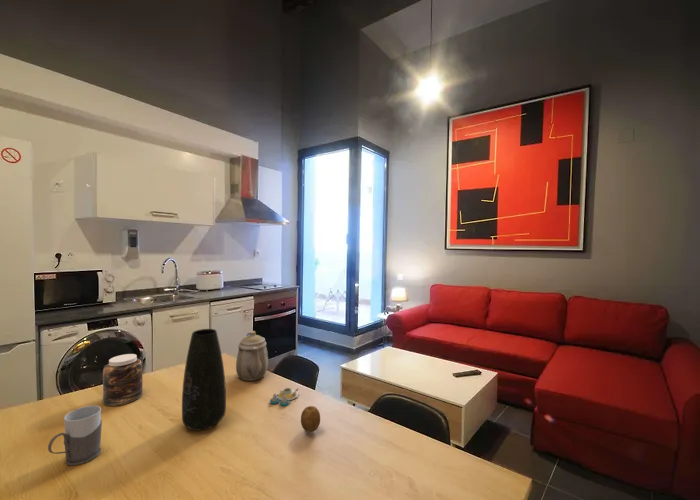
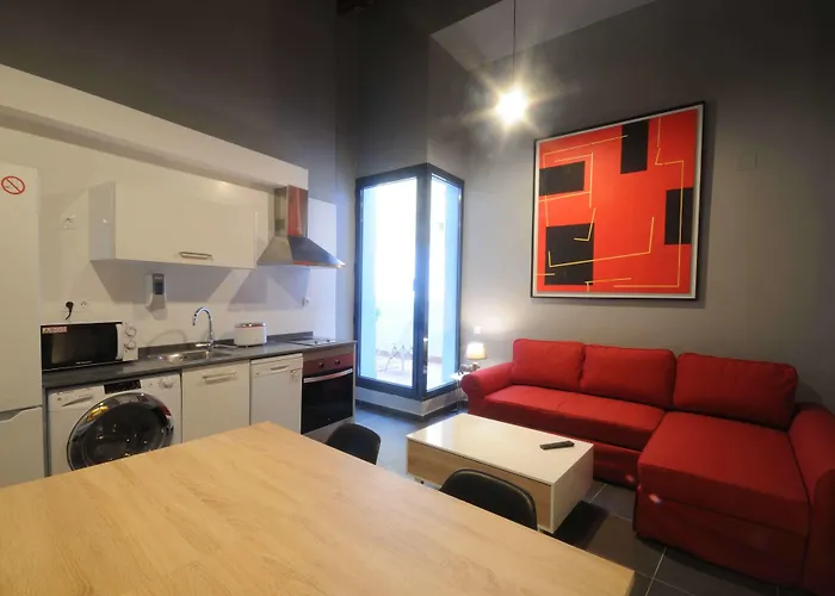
- salt and pepper shaker set (285, 393)
- teapot (252, 353)
- jar (123, 378)
- mug (75, 438)
- fruit (310, 418)
- vase (204, 377)
